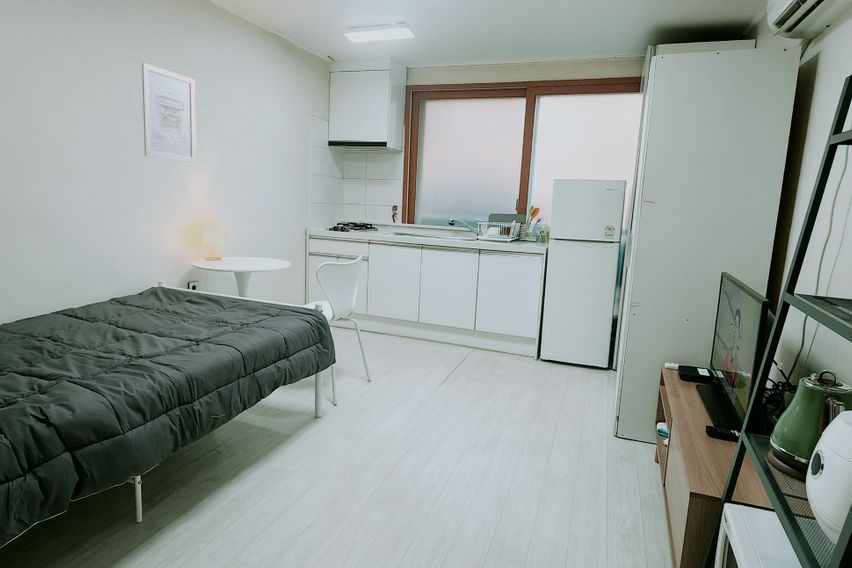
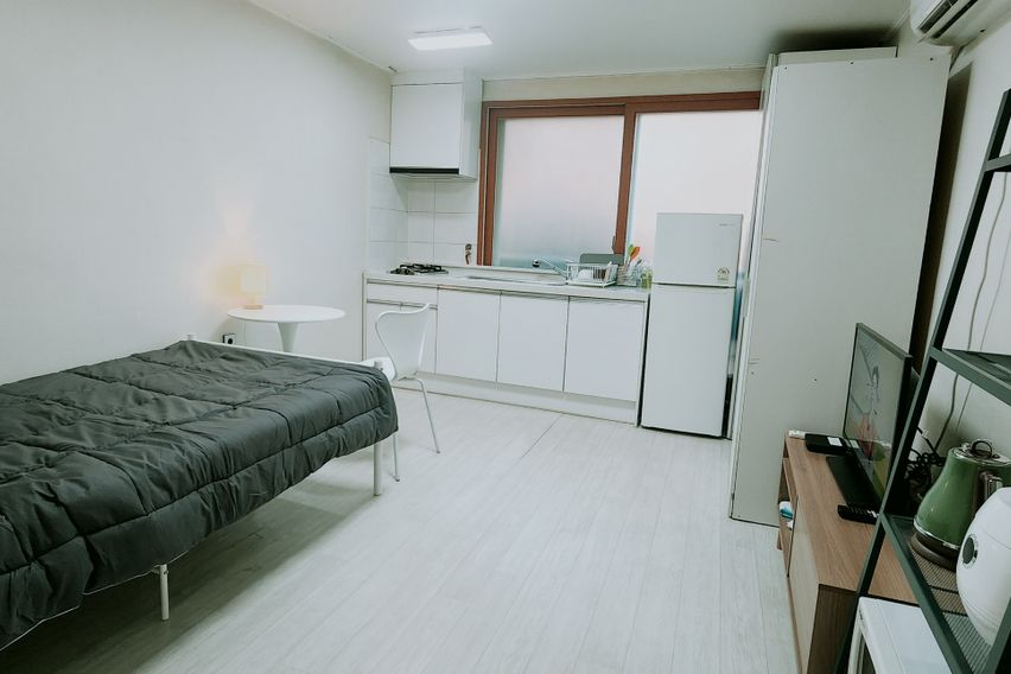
- wall art (170, 116)
